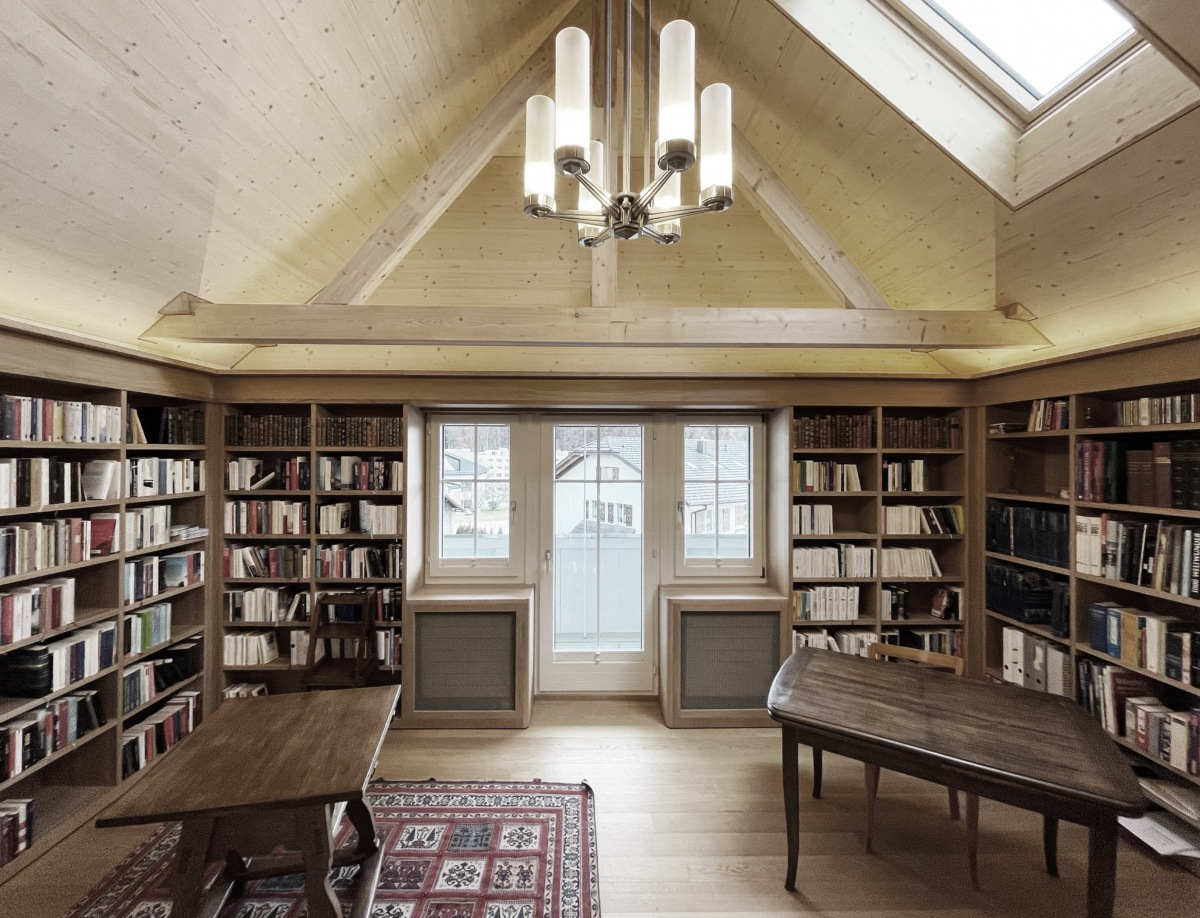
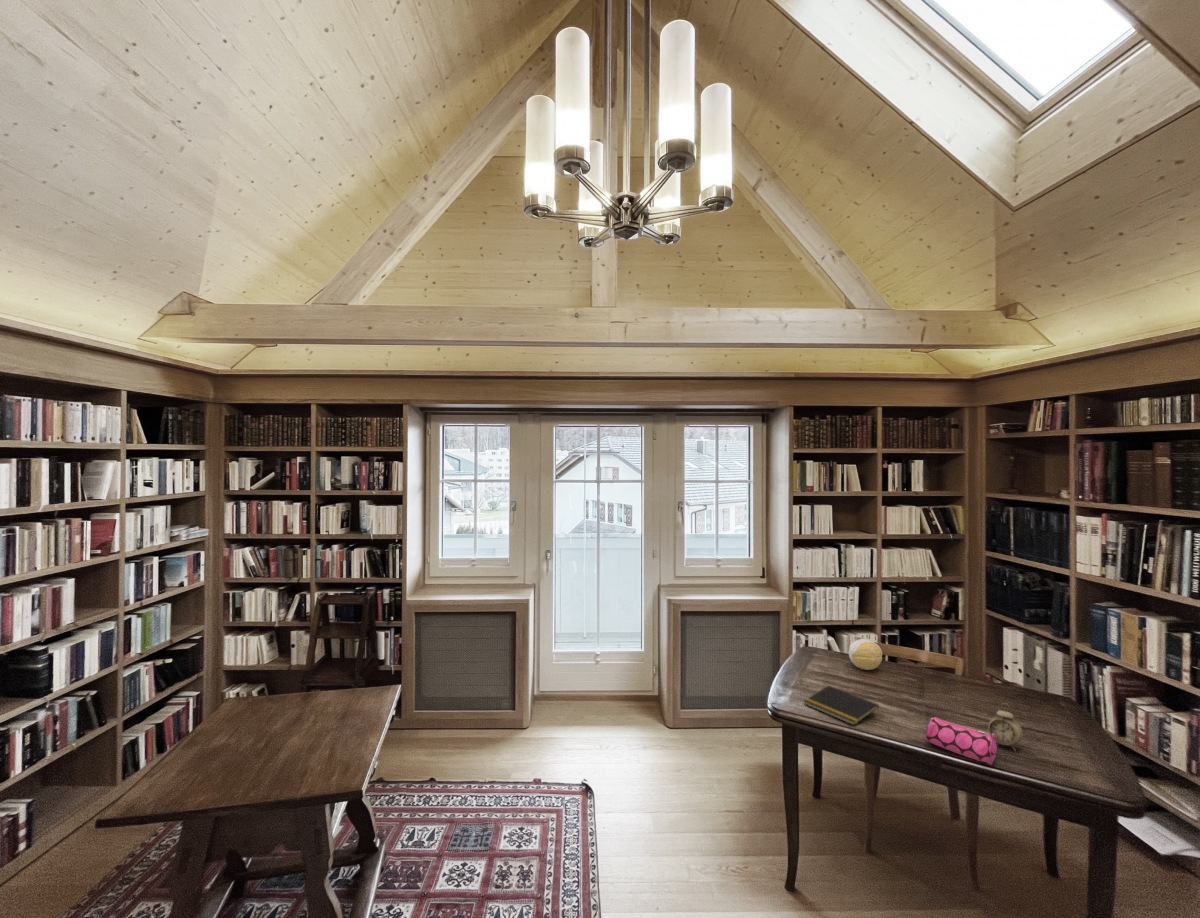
+ decorative ball (865, 654)
+ pencil case (960, 738)
+ notepad (840, 704)
+ alarm clock (1004, 724)
